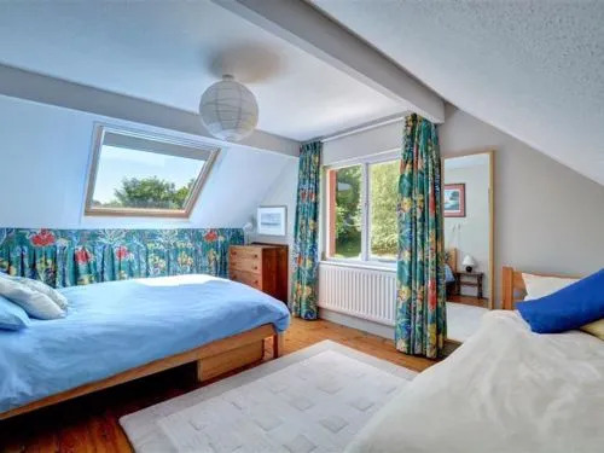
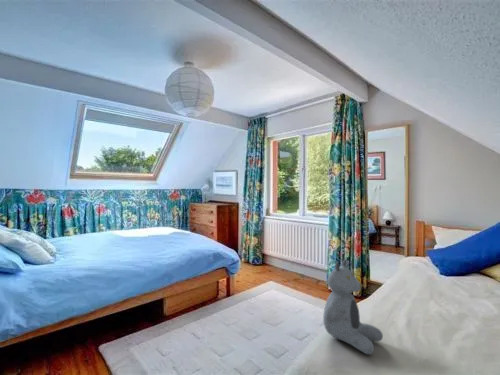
+ teddy bear (351, 300)
